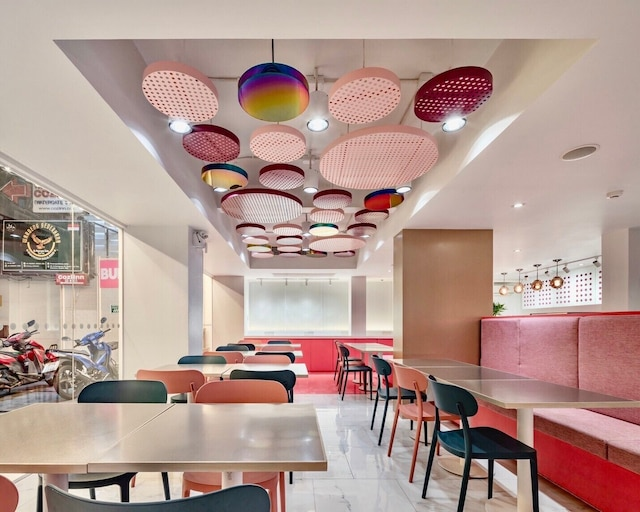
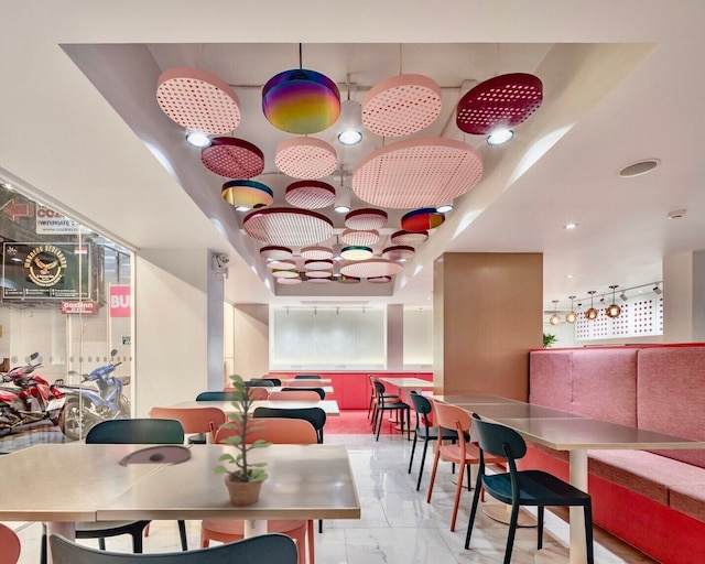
+ plate (156, 456)
+ plant (240, 436)
